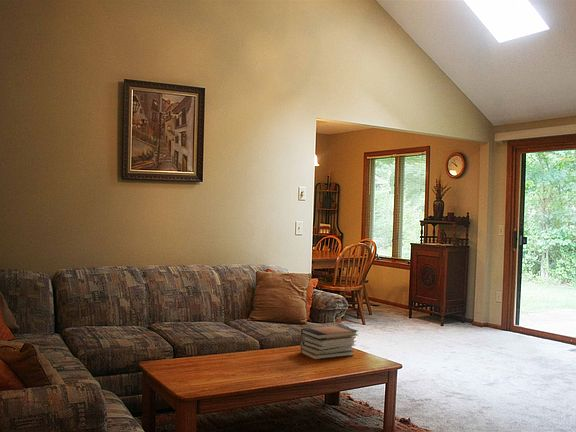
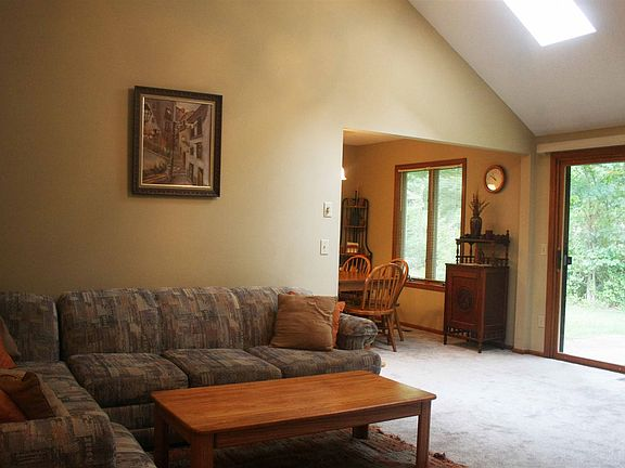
- book stack (328, 341)
